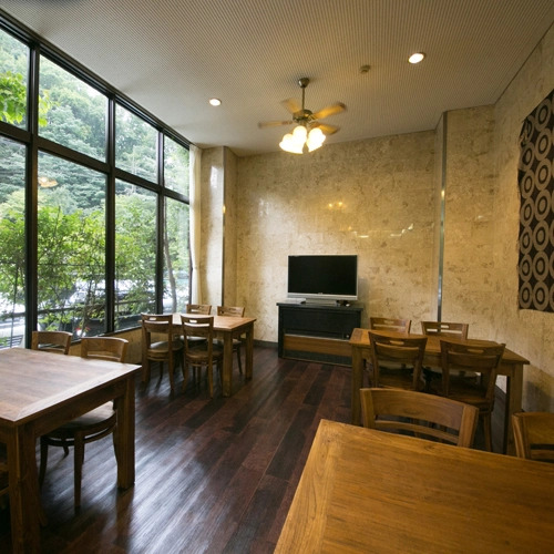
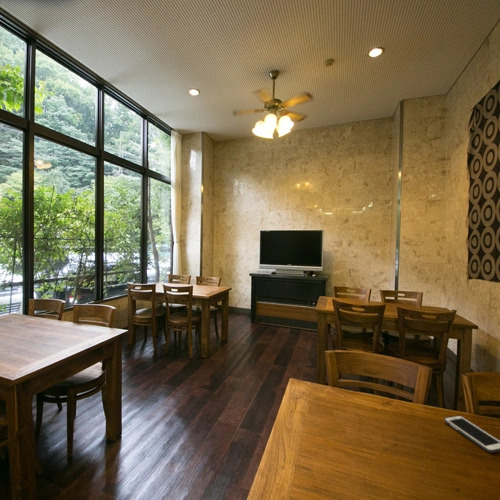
+ cell phone (473, 432)
